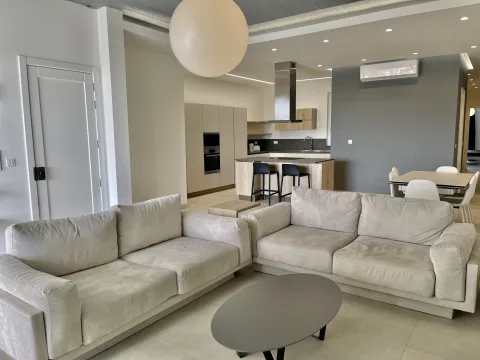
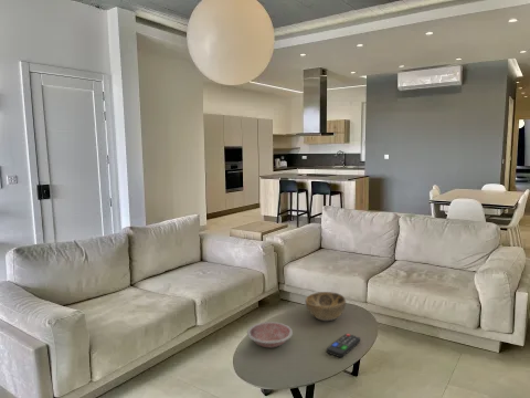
+ remote control (343, 344)
+ bowl (269, 337)
+ decorative bowl (325, 307)
